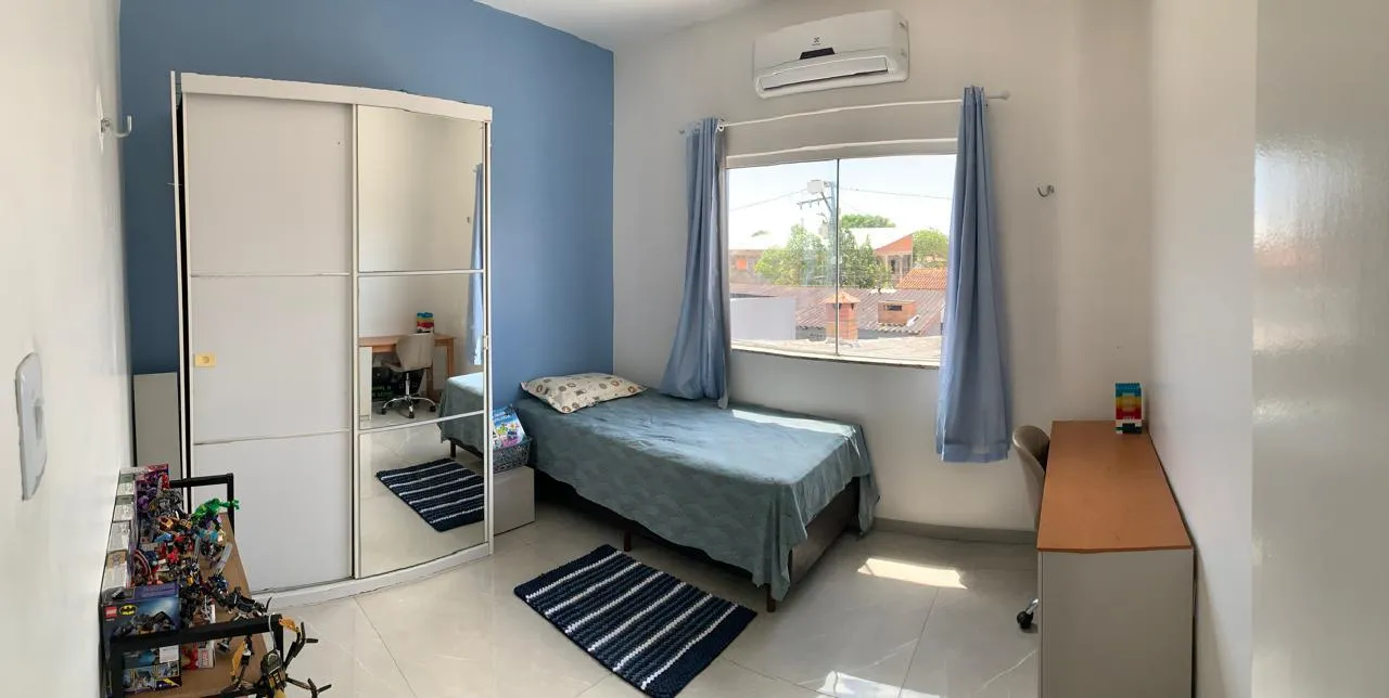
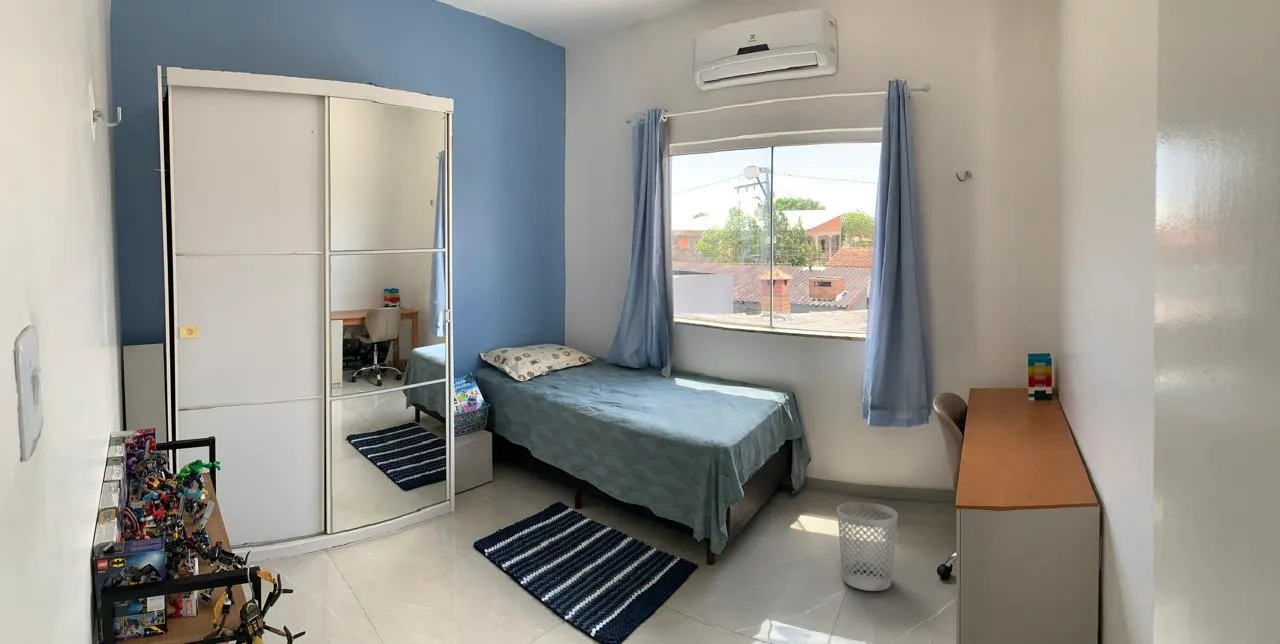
+ wastebasket (866, 545)
